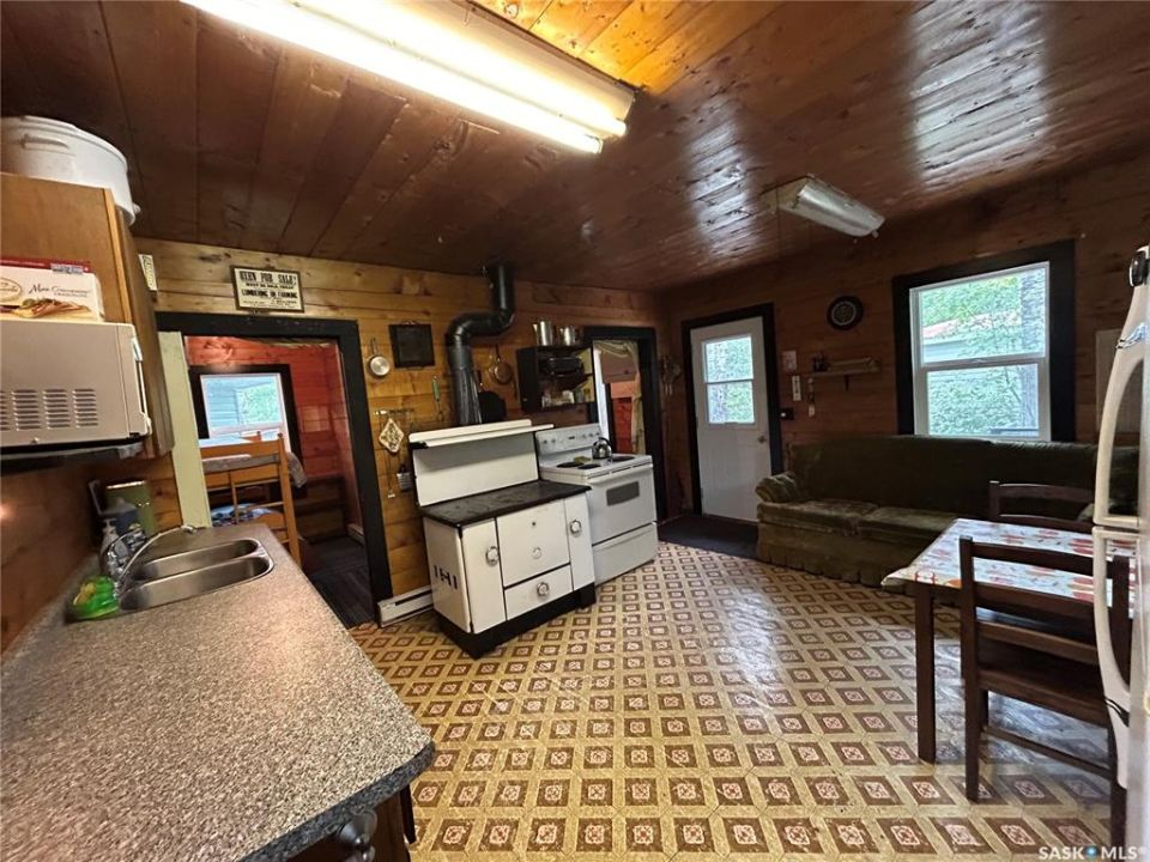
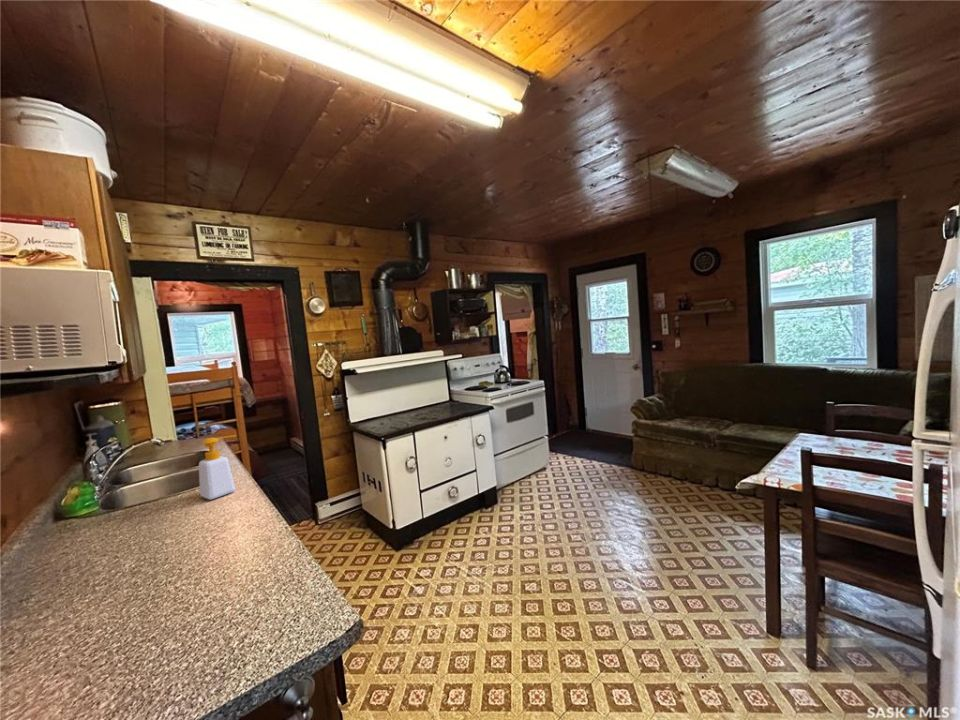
+ soap bottle (220, 464)
